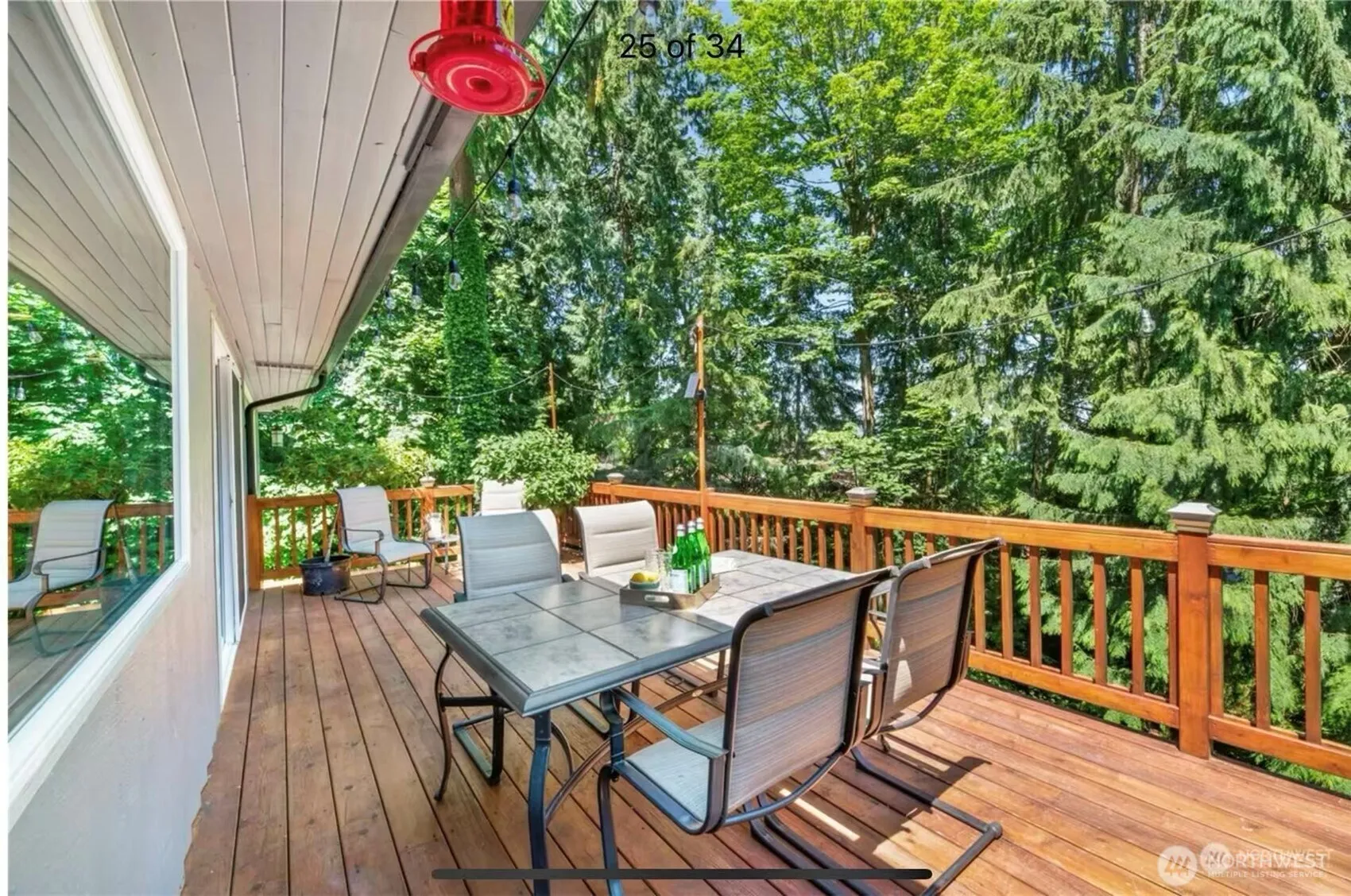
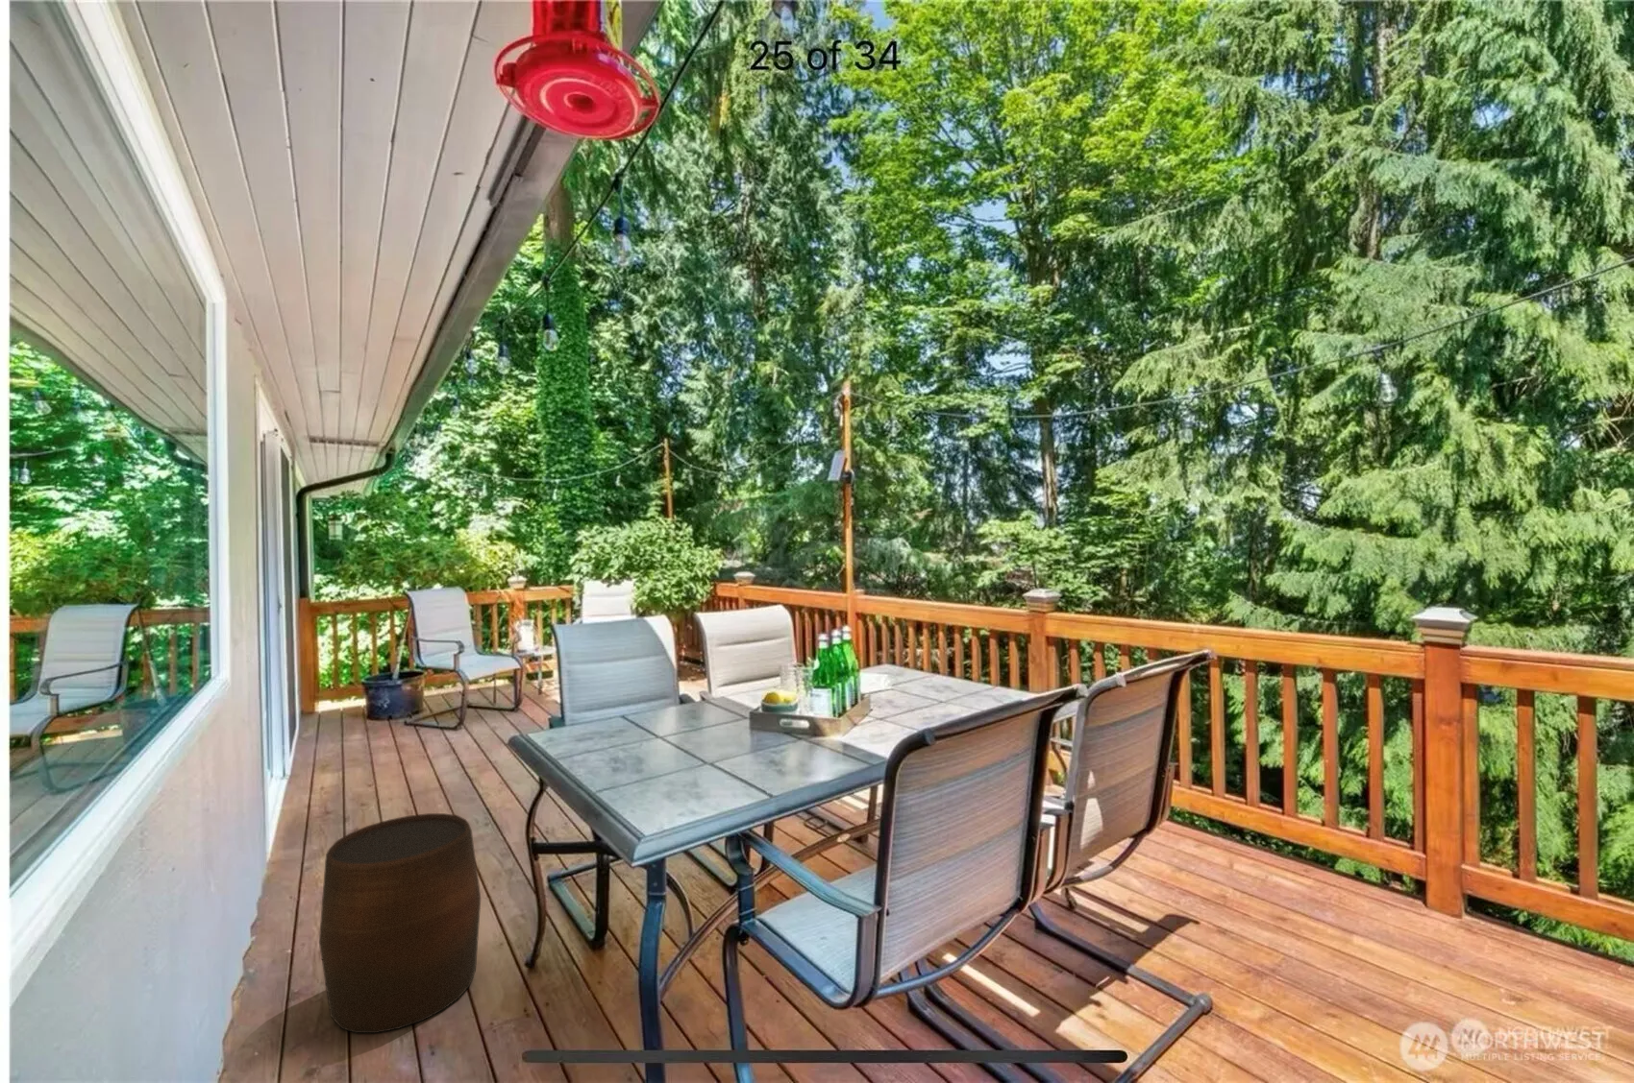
+ stool (403, 914)
